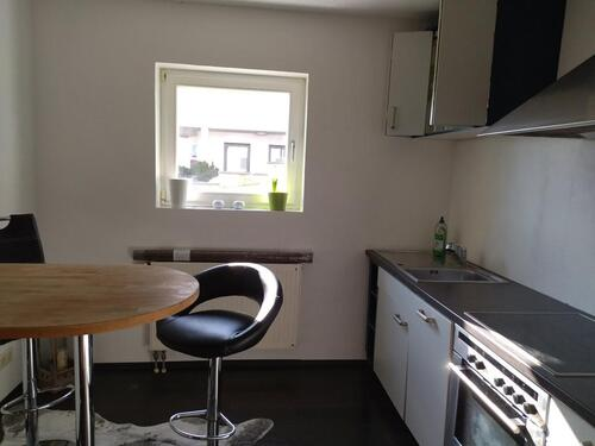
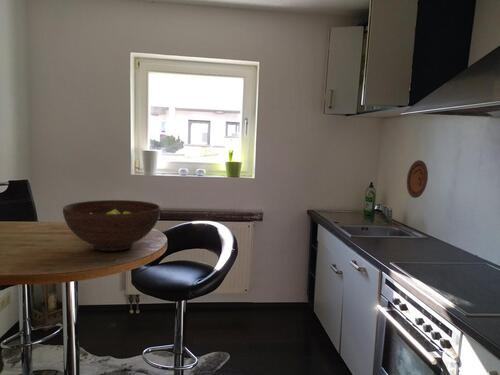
+ decorative plate (417, 179)
+ fruit bowl (113, 227)
